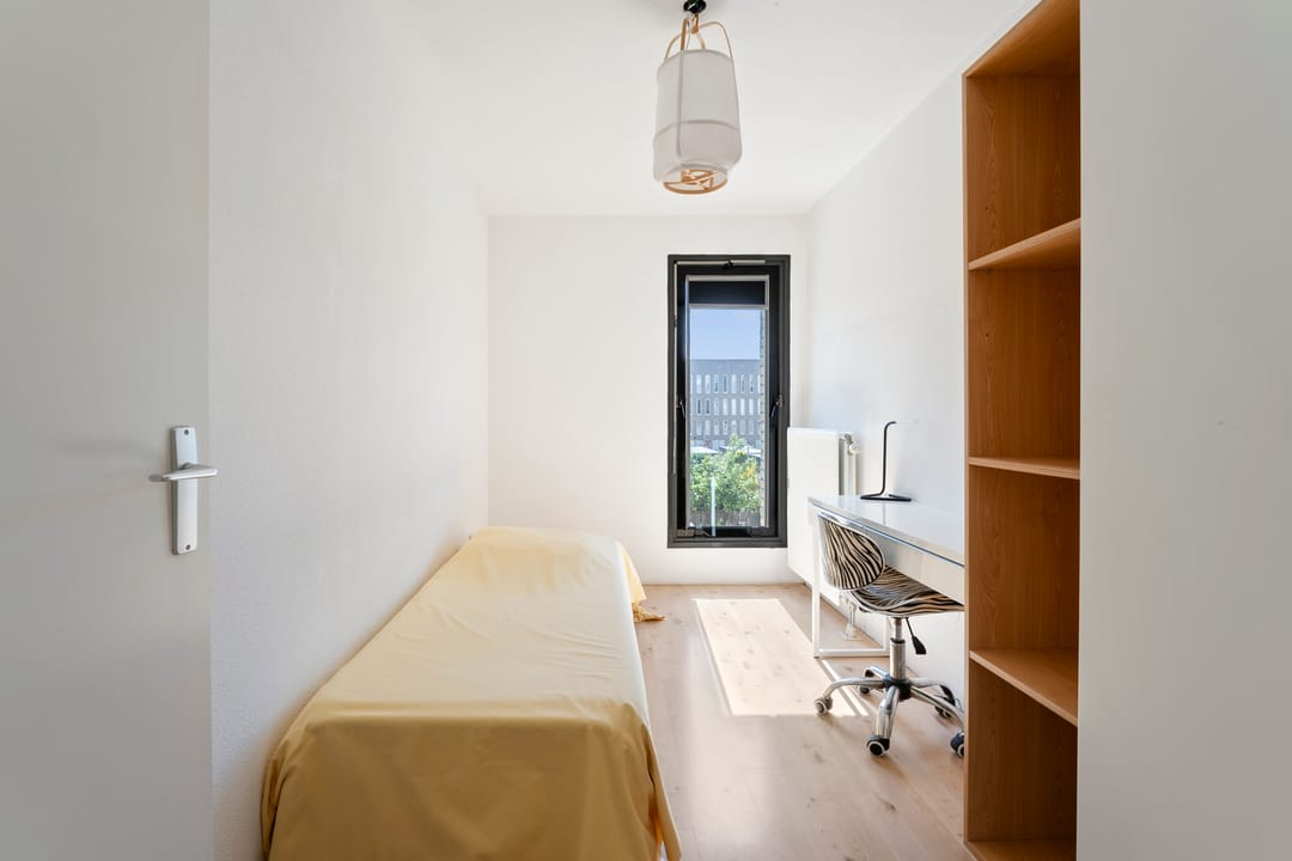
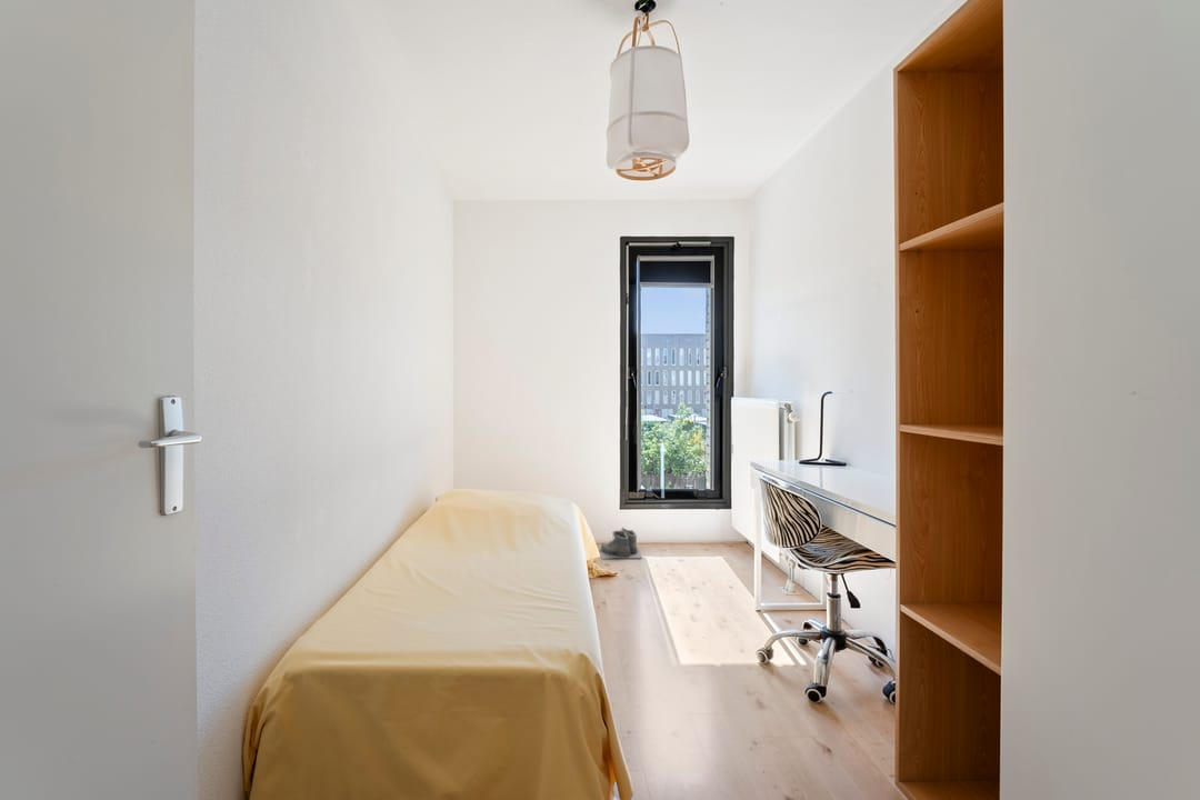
+ boots (619, 539)
